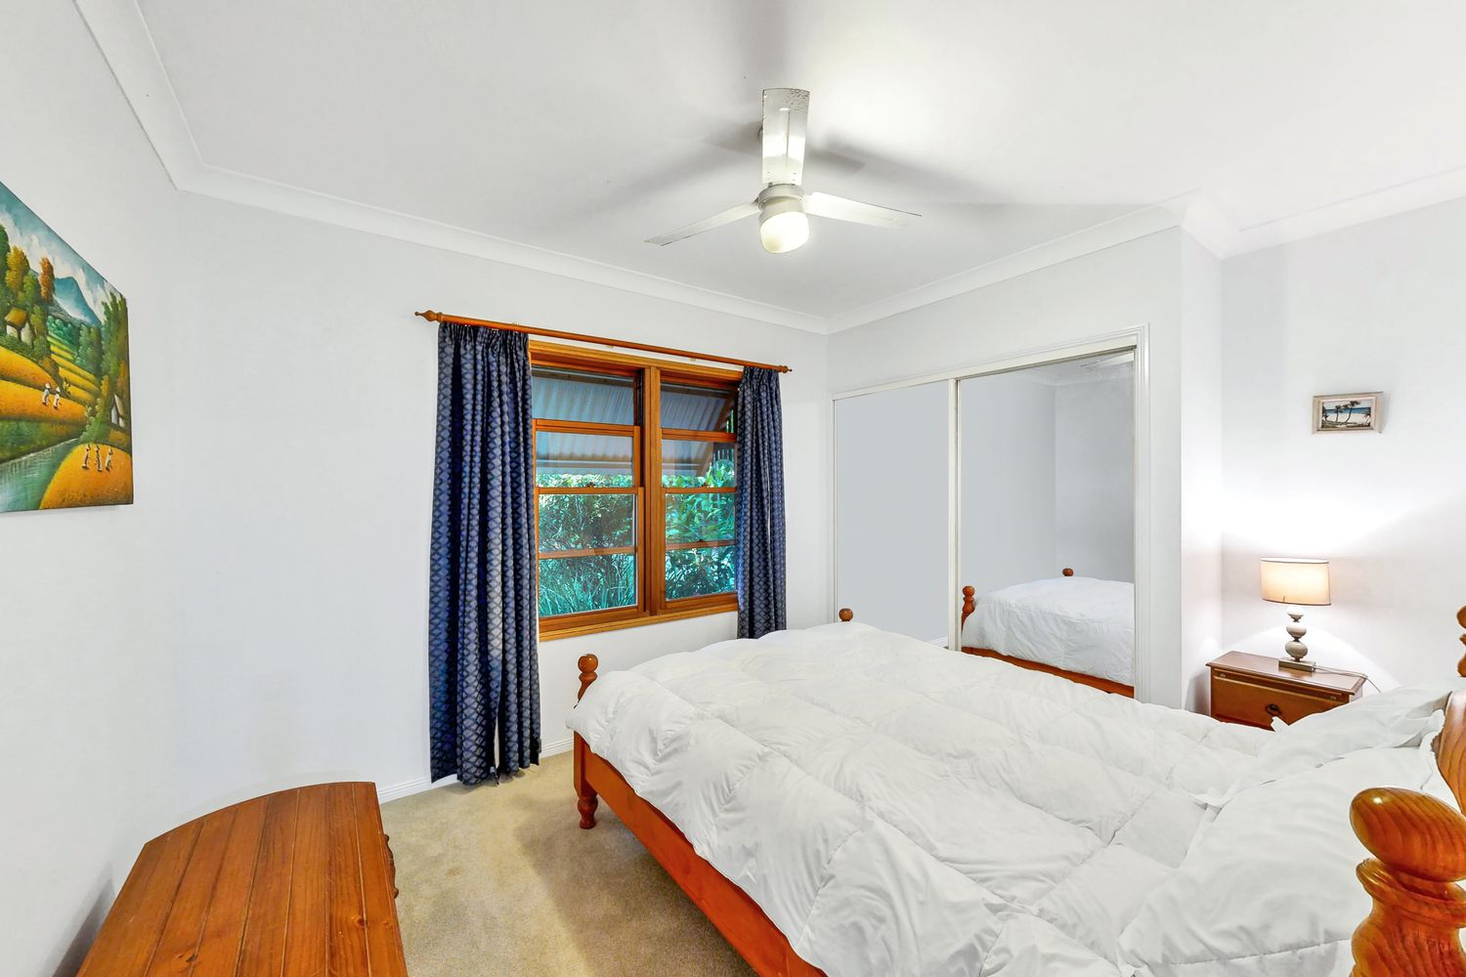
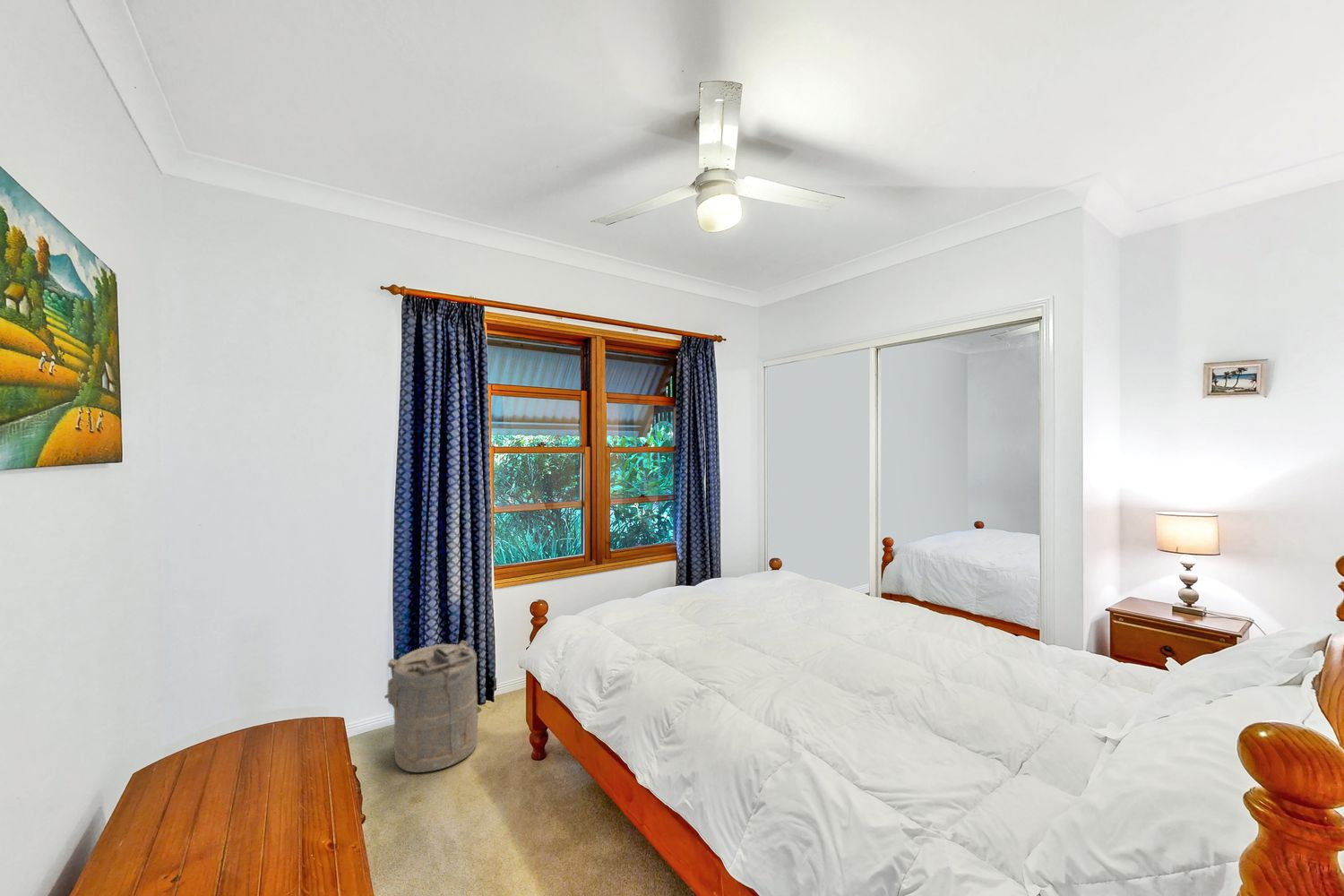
+ laundry hamper (432, 699)
